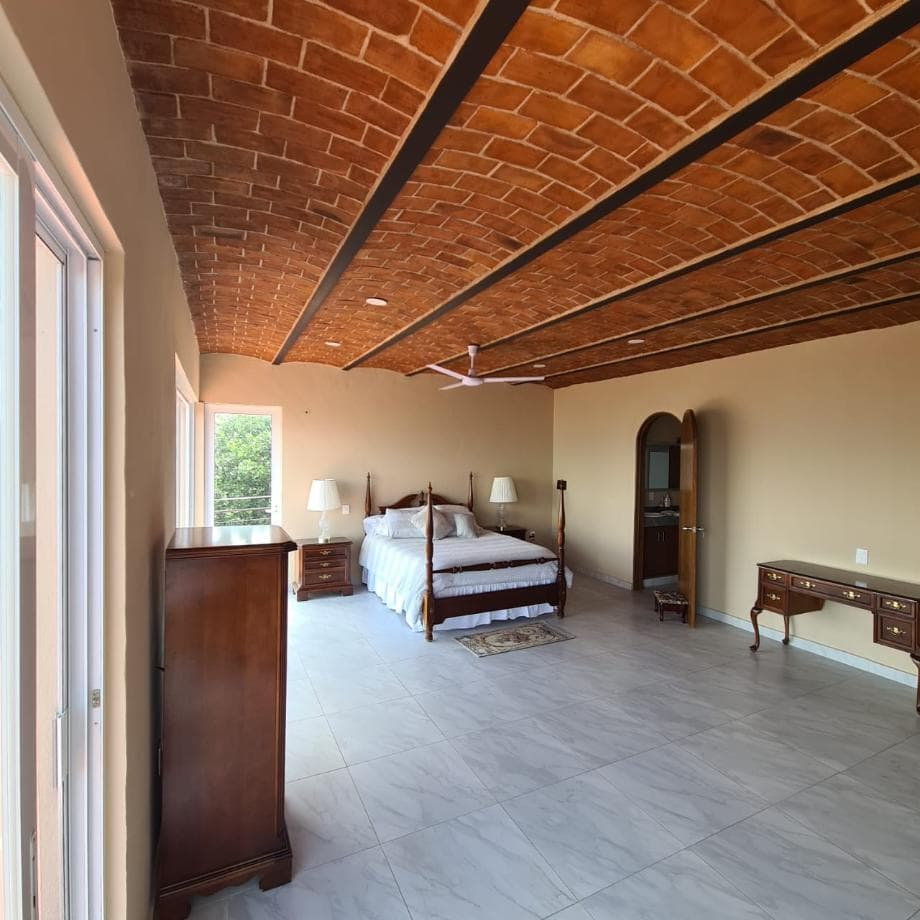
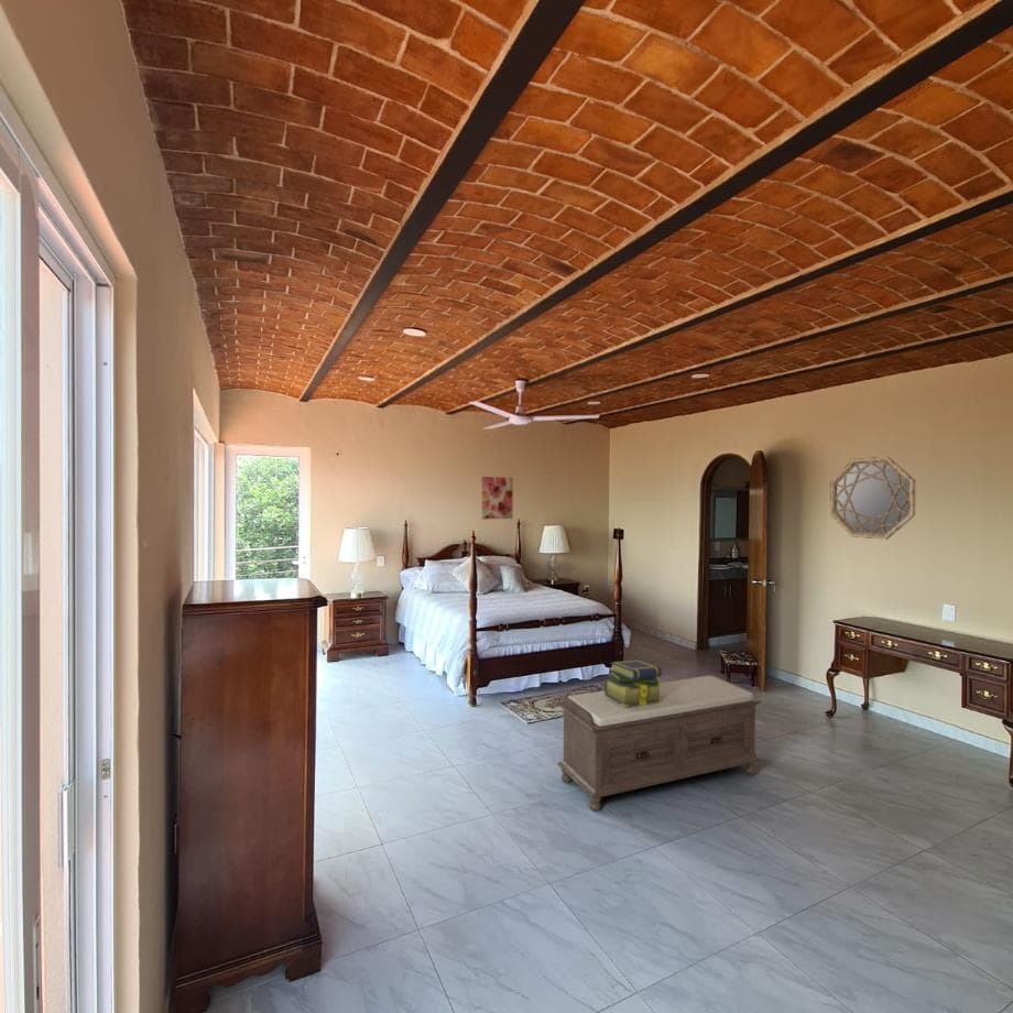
+ stack of books (633, 680)
+ home mirror (870, 498)
+ bench (660, 736)
+ wall art (497, 498)
